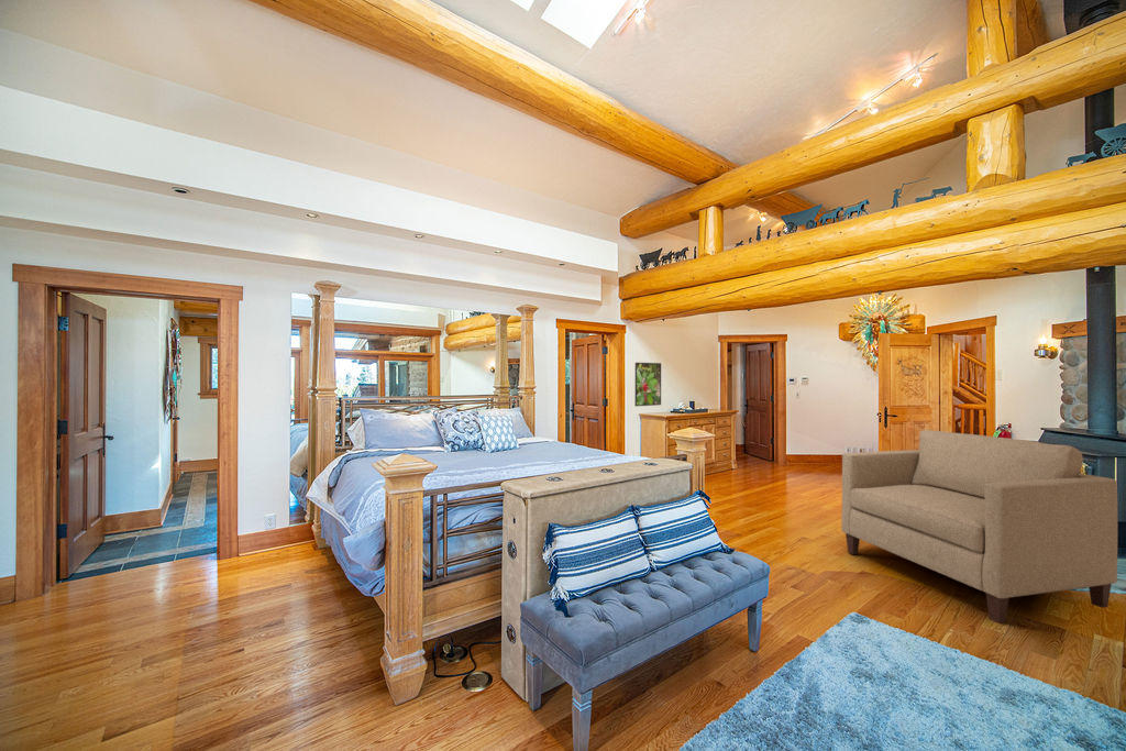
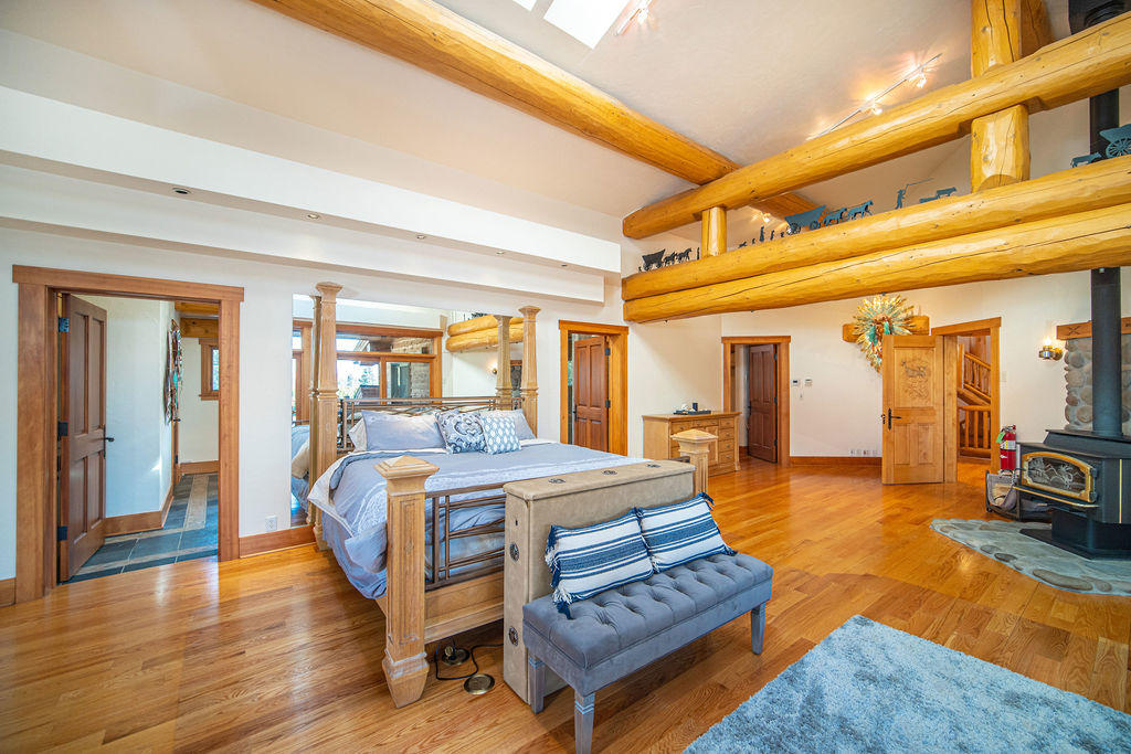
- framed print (648, 384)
- chair (958, 506)
